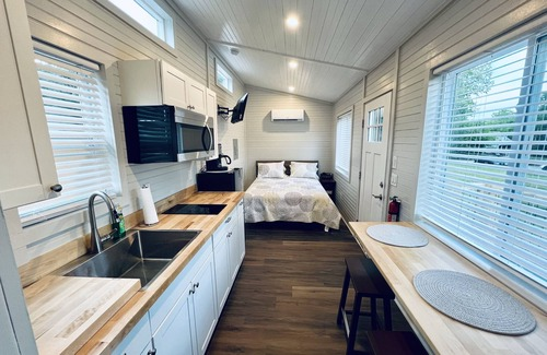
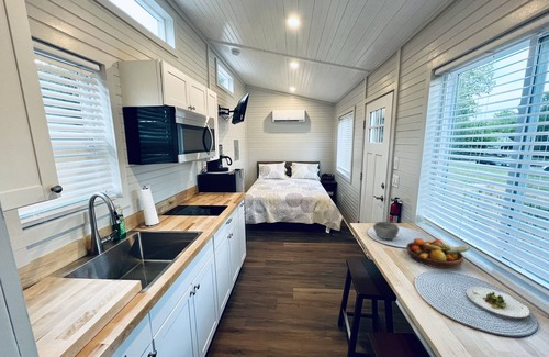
+ bowl (385, 231)
+ fruit bowl (434, 248)
+ salad plate (495, 299)
